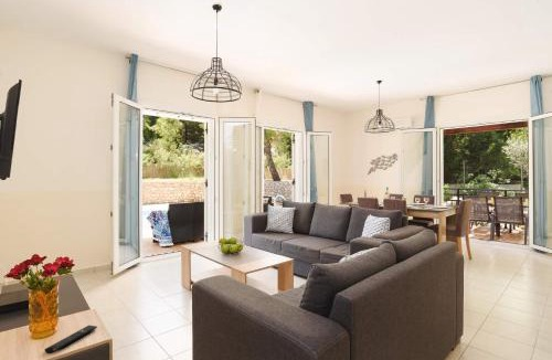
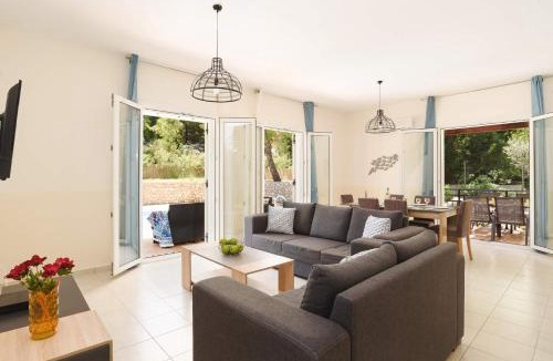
- remote control (72, 338)
